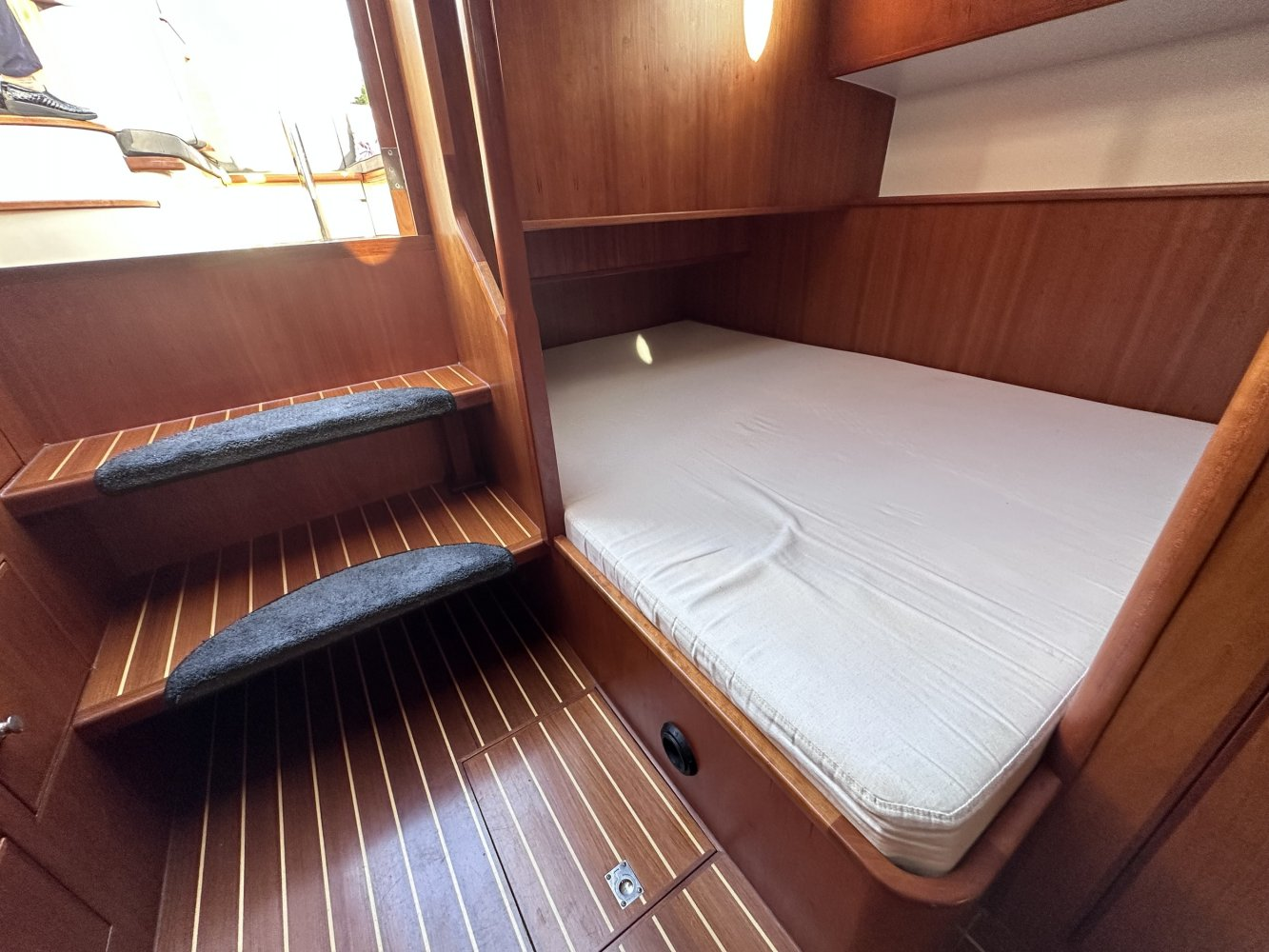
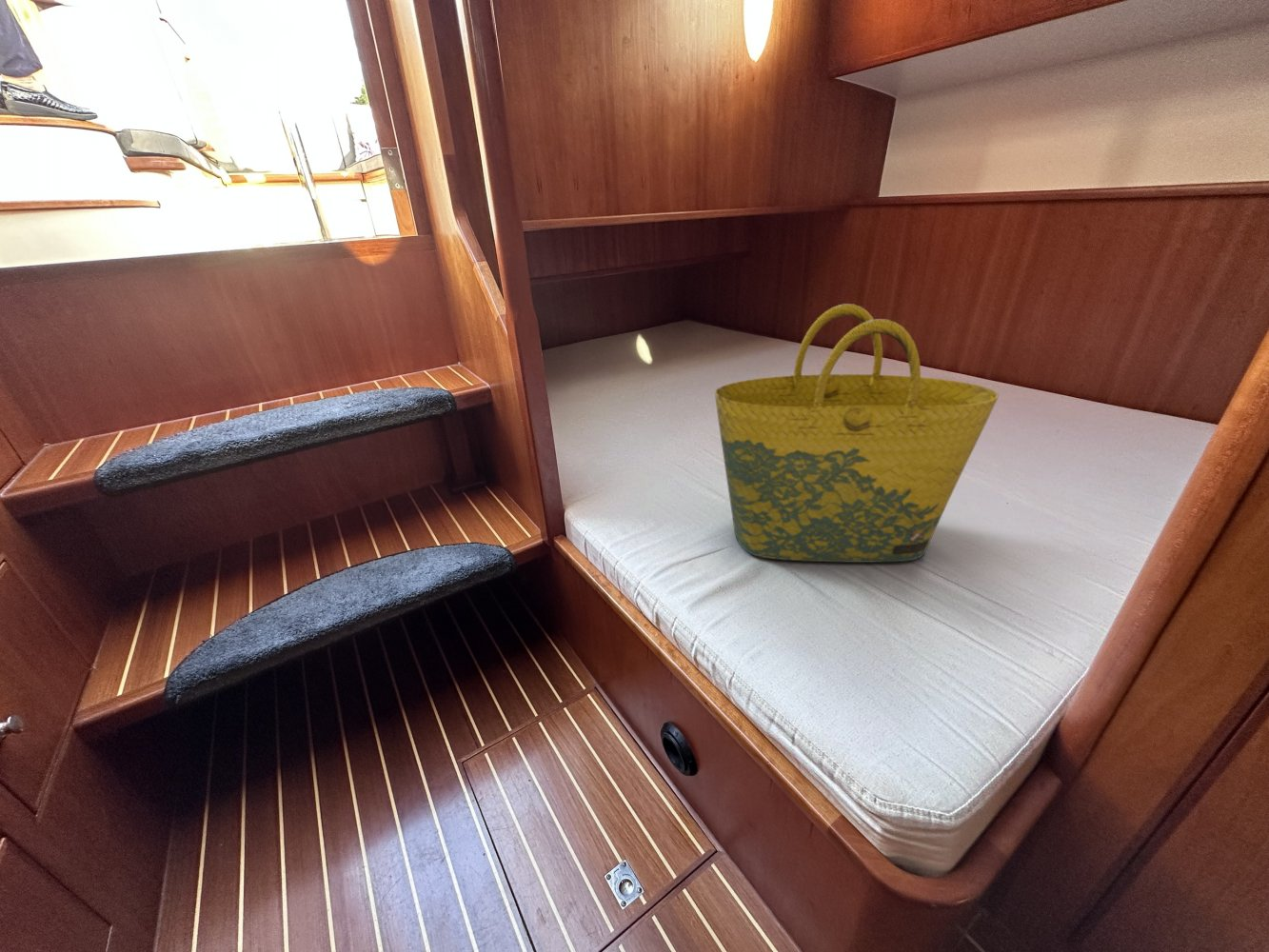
+ tote bag (842, 434)
